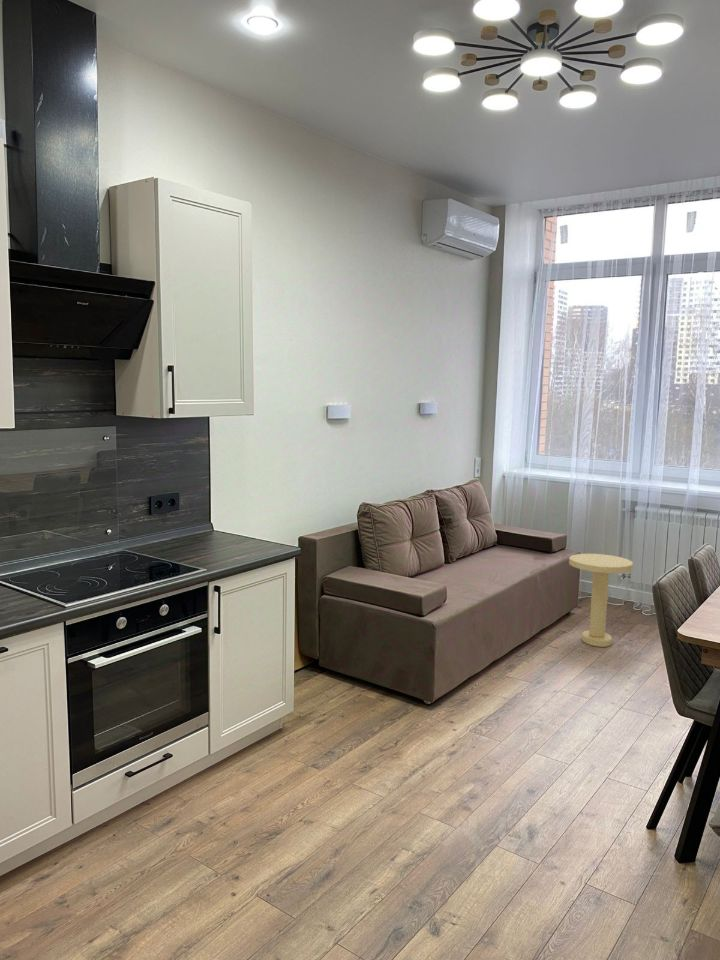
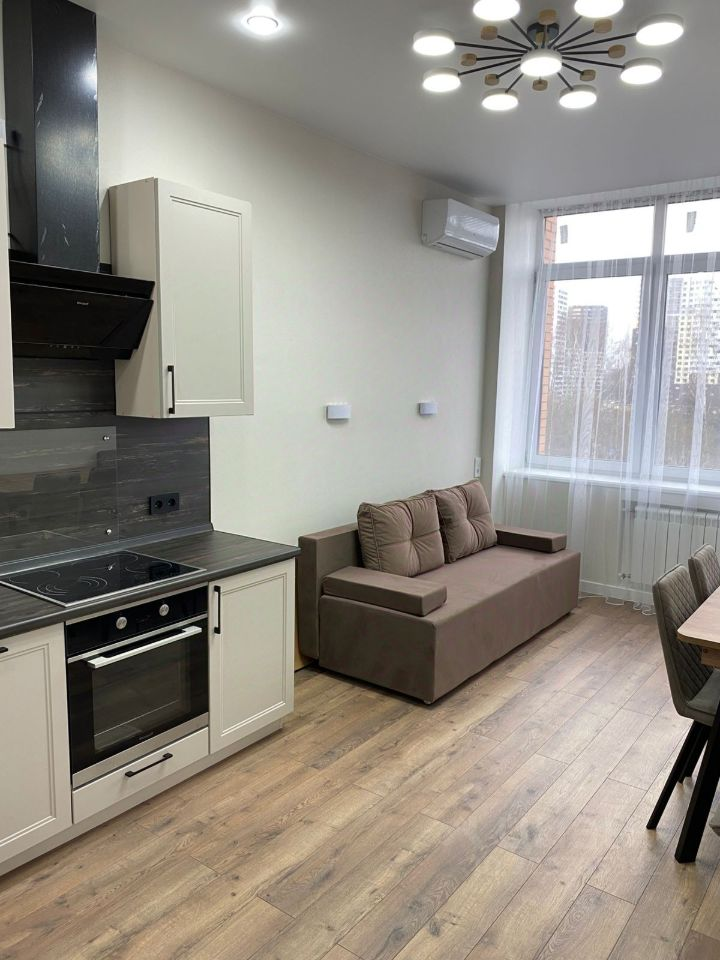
- side table (598, 601)
